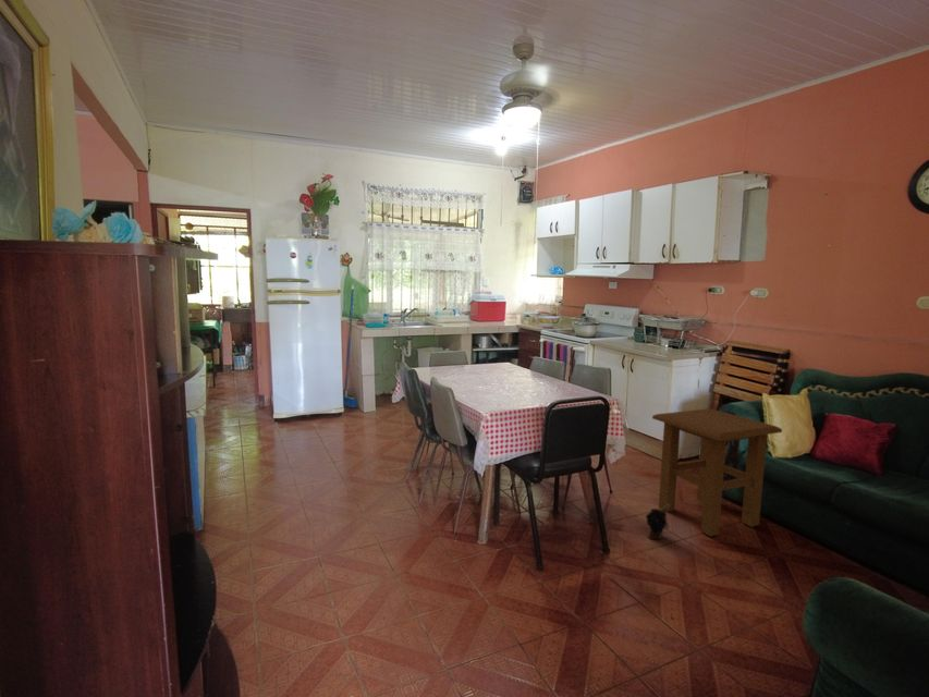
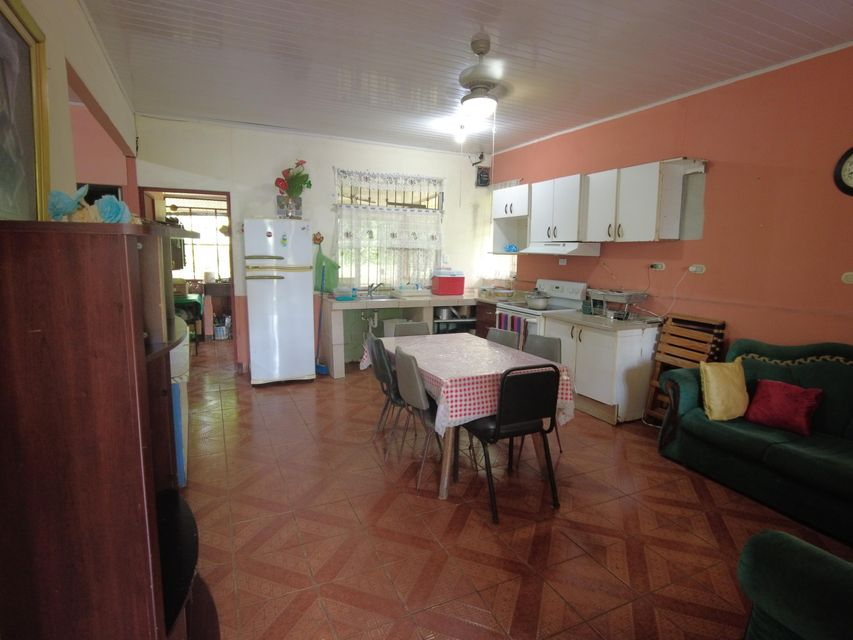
- plush toy (658, 518)
- side table (710, 468)
